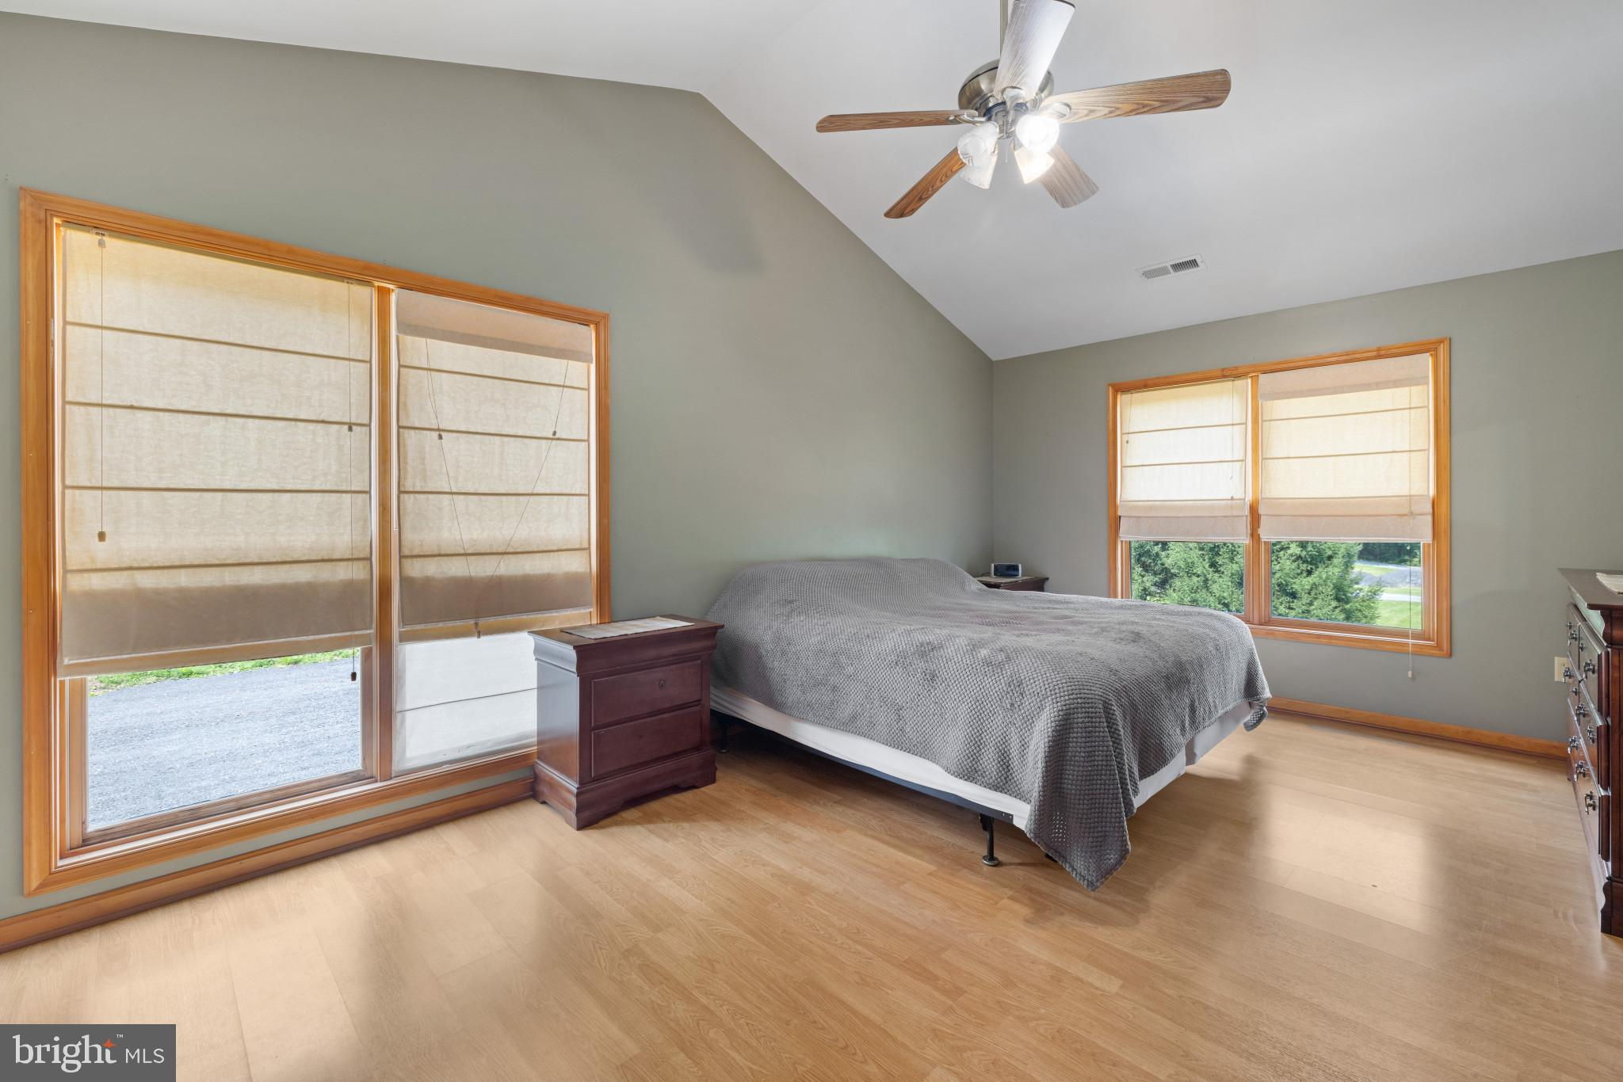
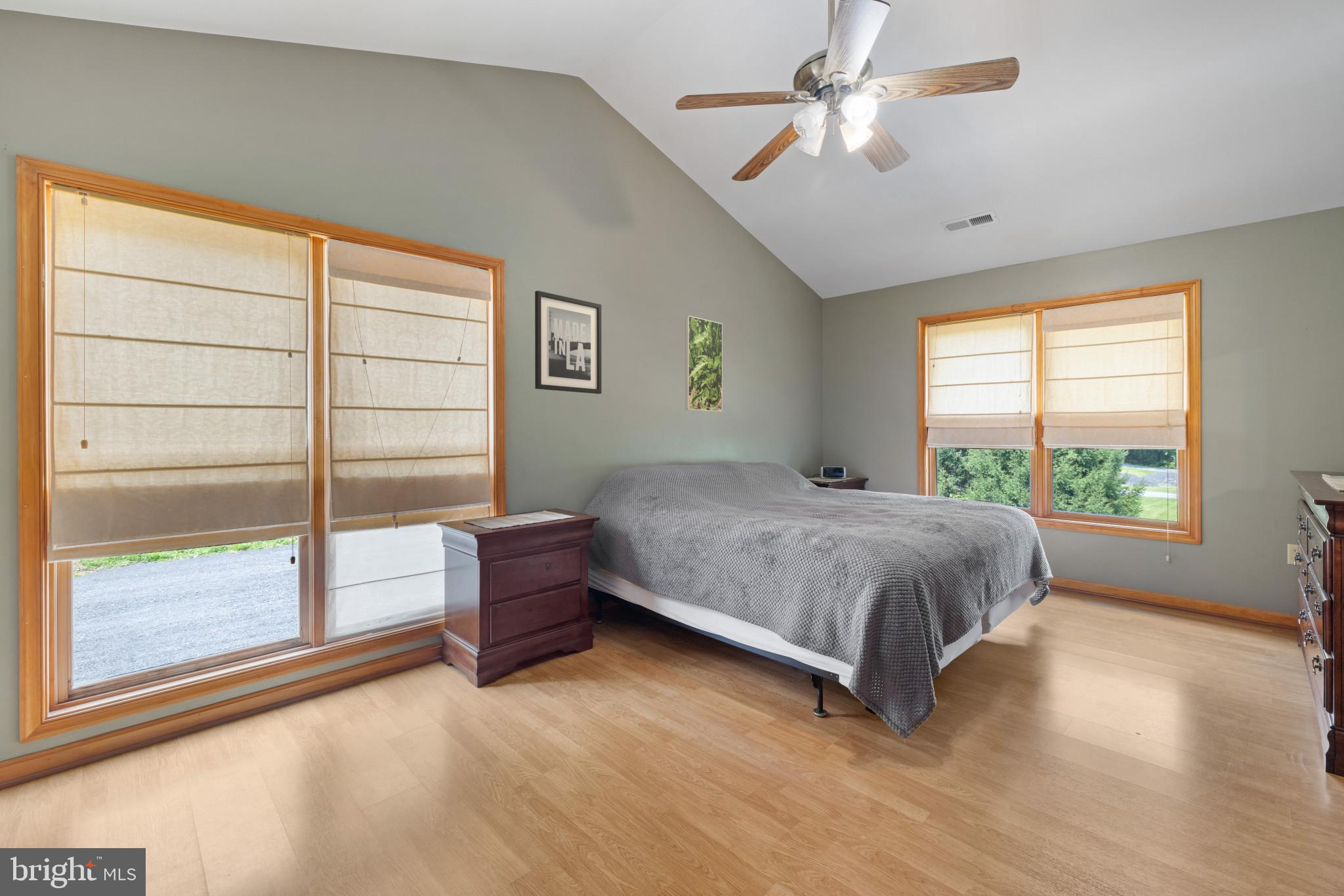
+ wall art (570, 344)
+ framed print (704, 365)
